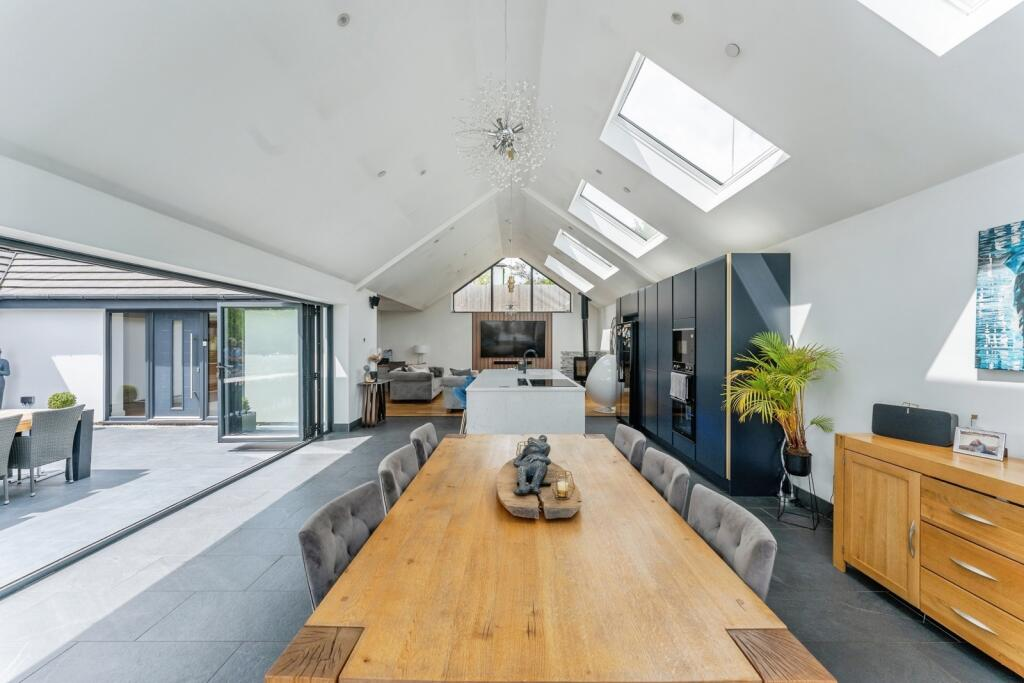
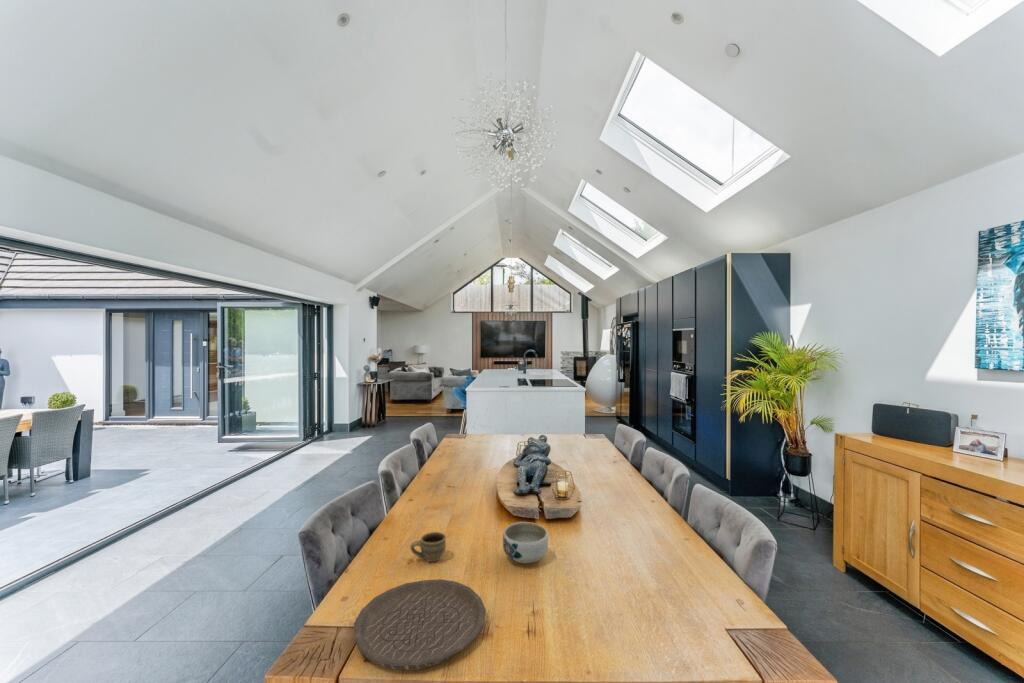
+ plate (421, 620)
+ cup (428, 548)
+ bowl (525, 544)
